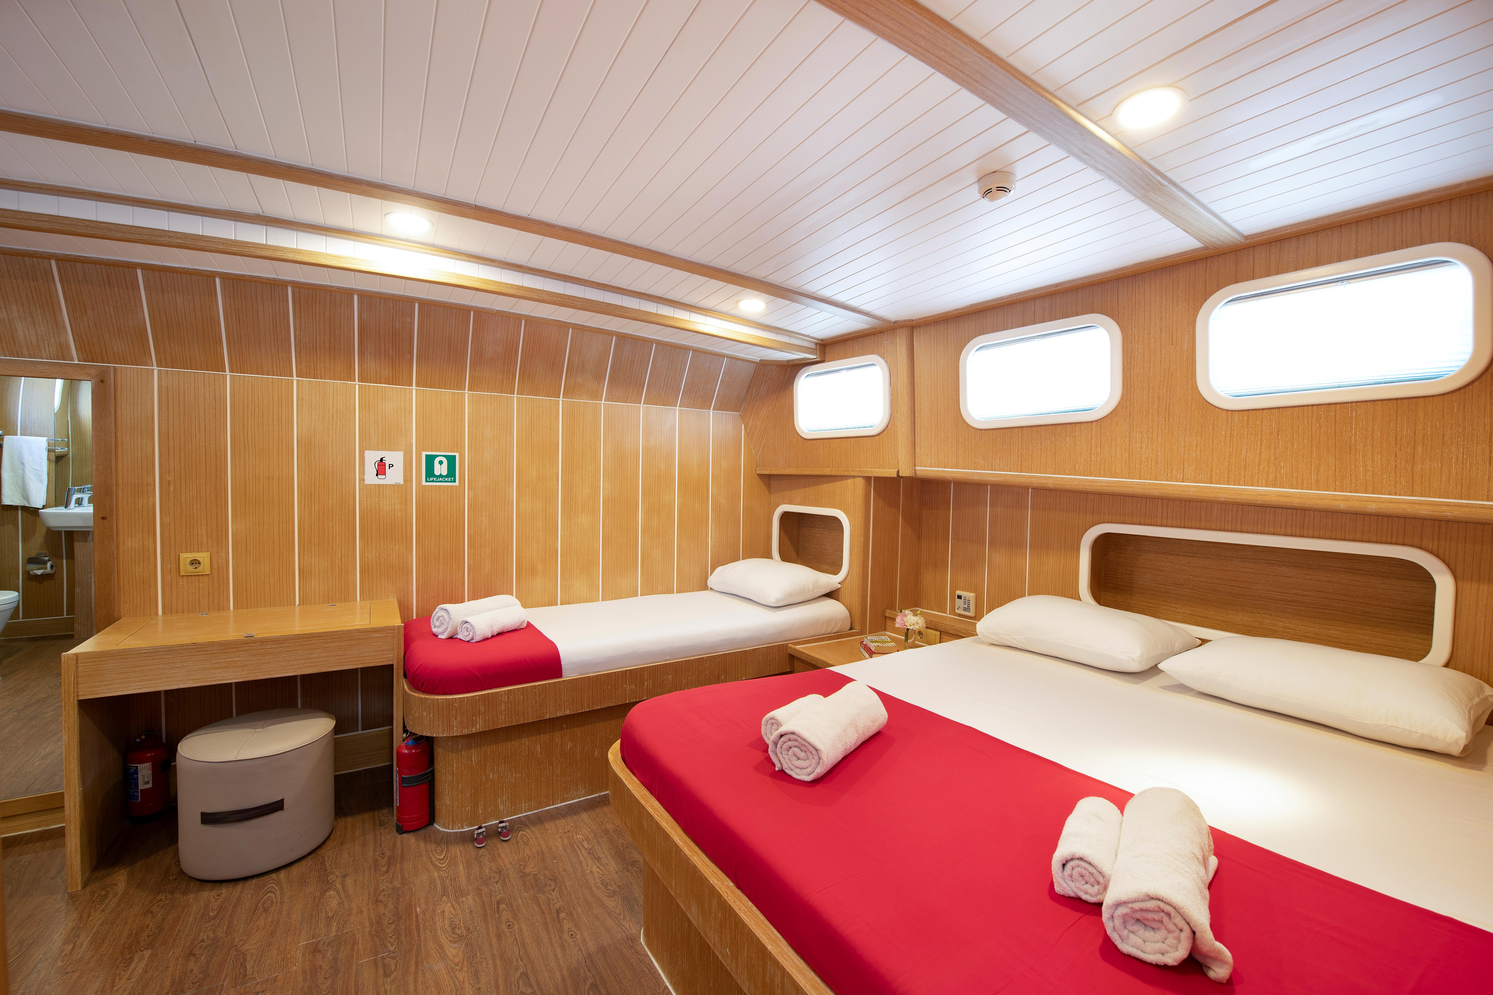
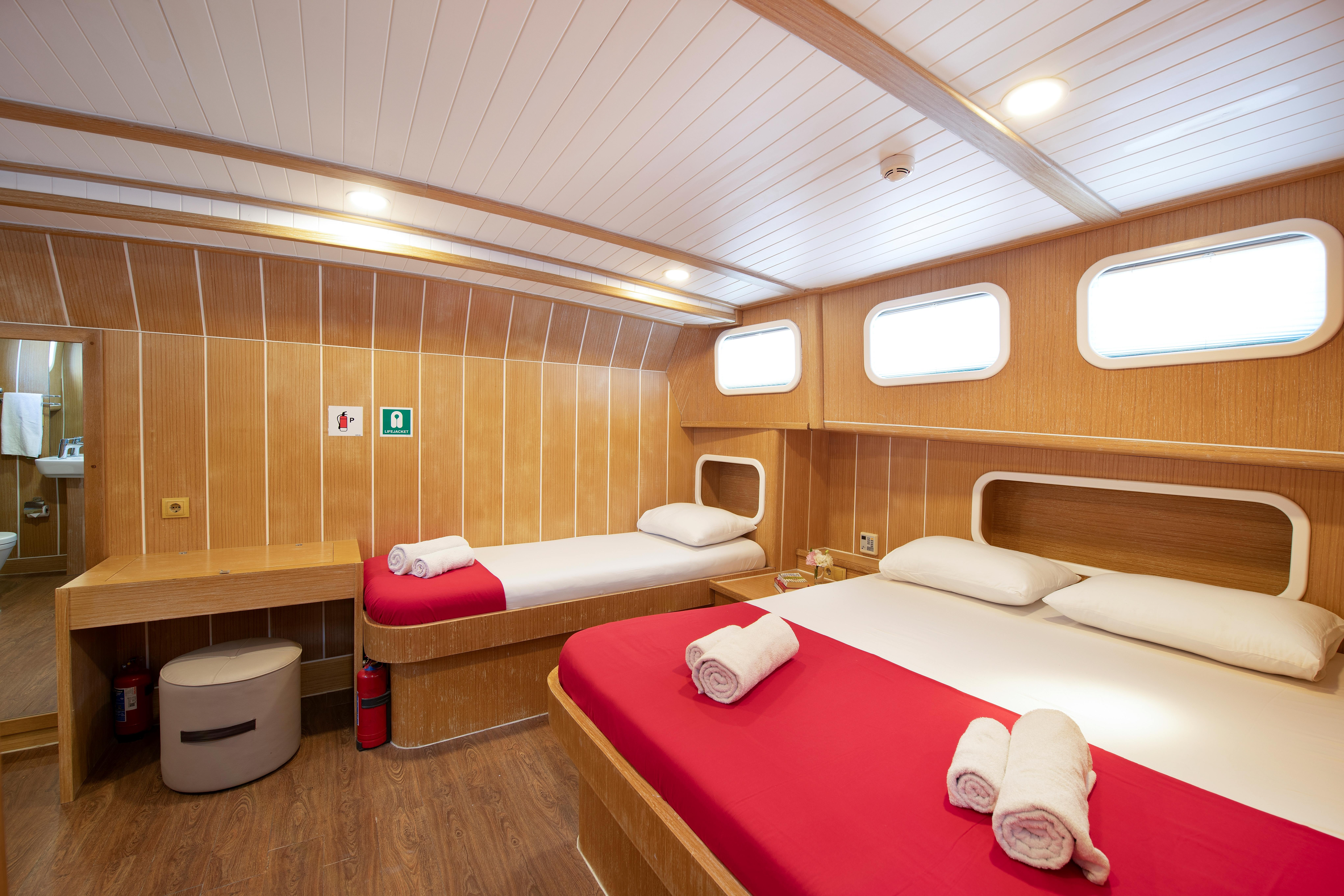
- sneaker (499, 830)
